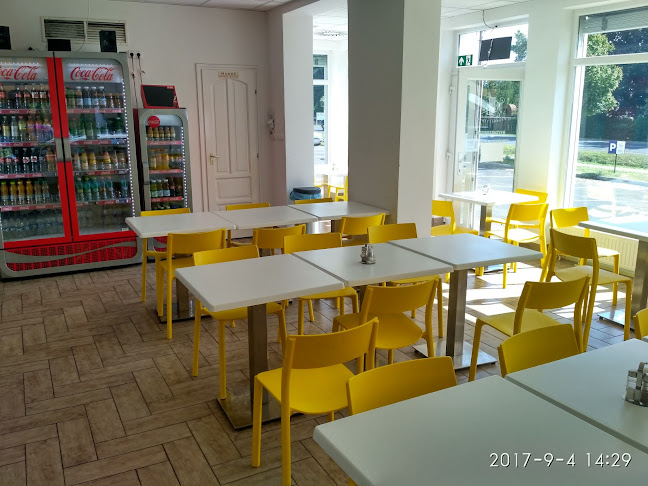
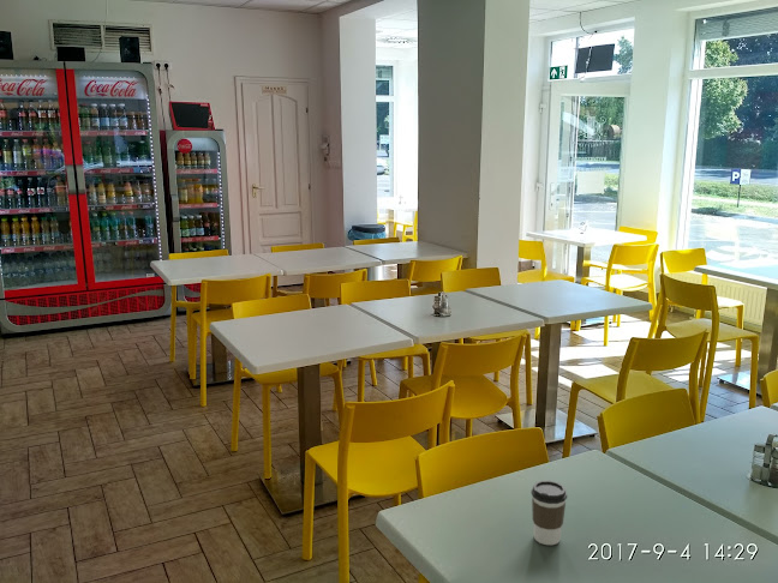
+ coffee cup (547, 512)
